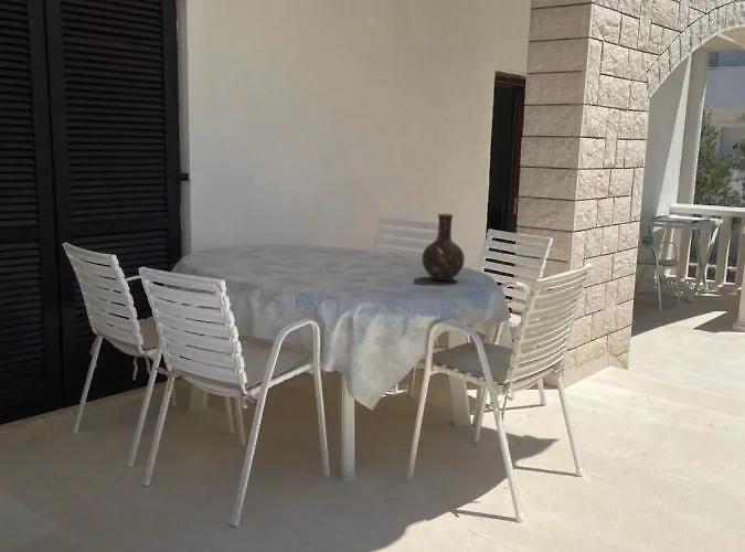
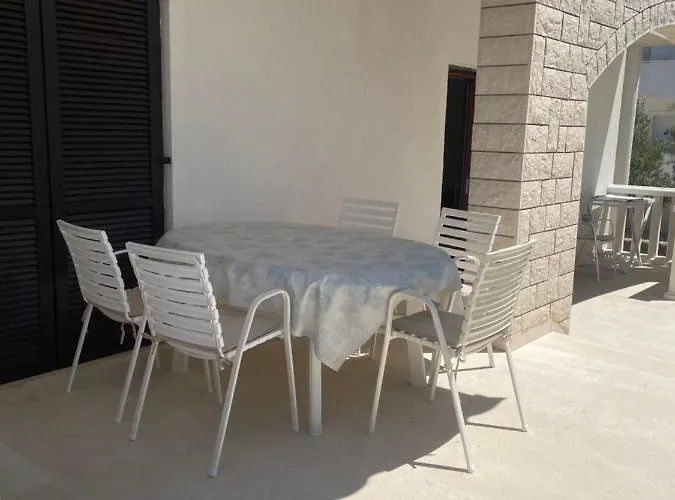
- vase (444, 246)
